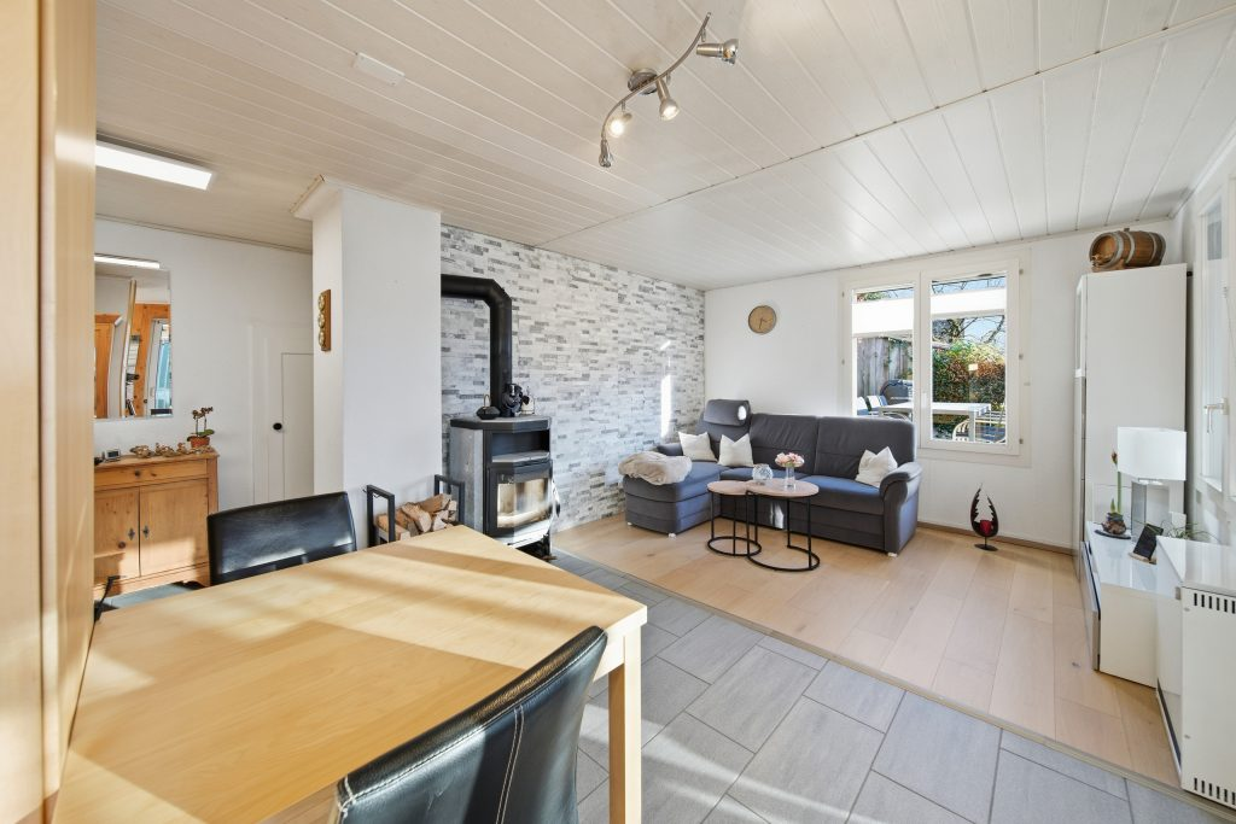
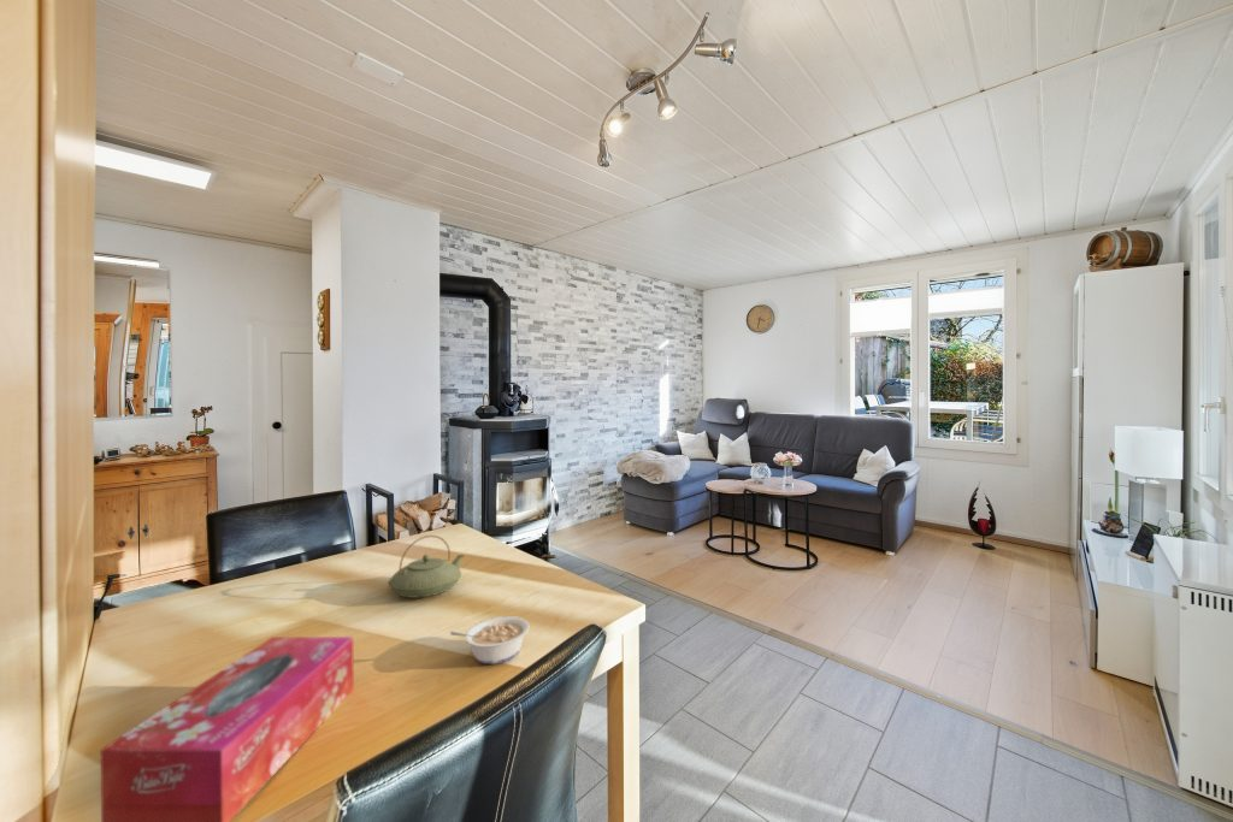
+ teapot (430, 561)
+ tissue box (252, 714)
+ legume (495, 639)
